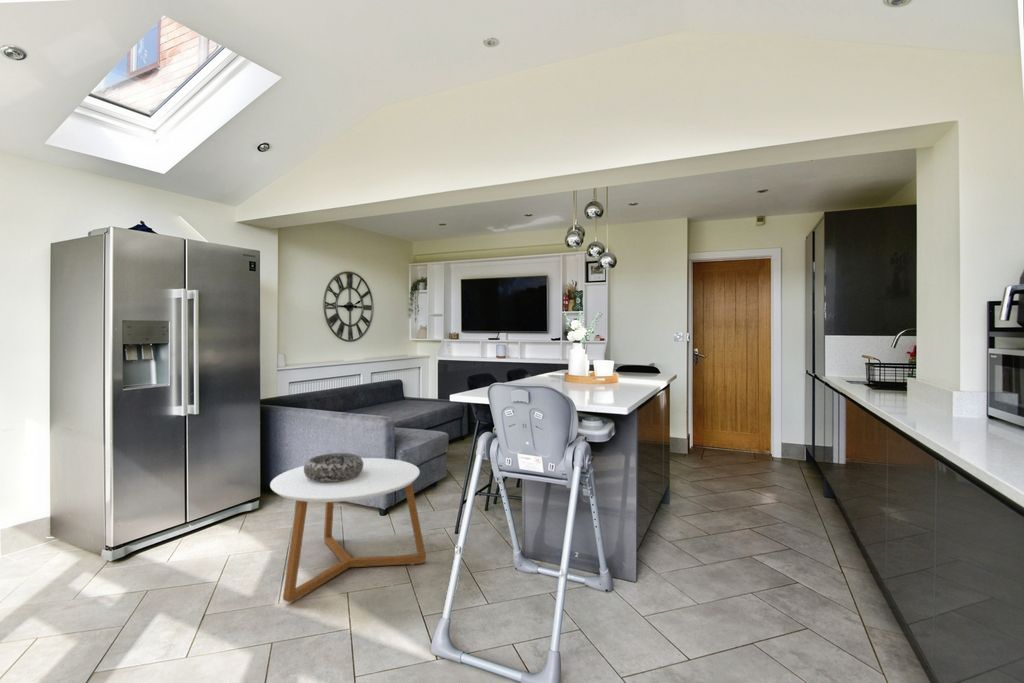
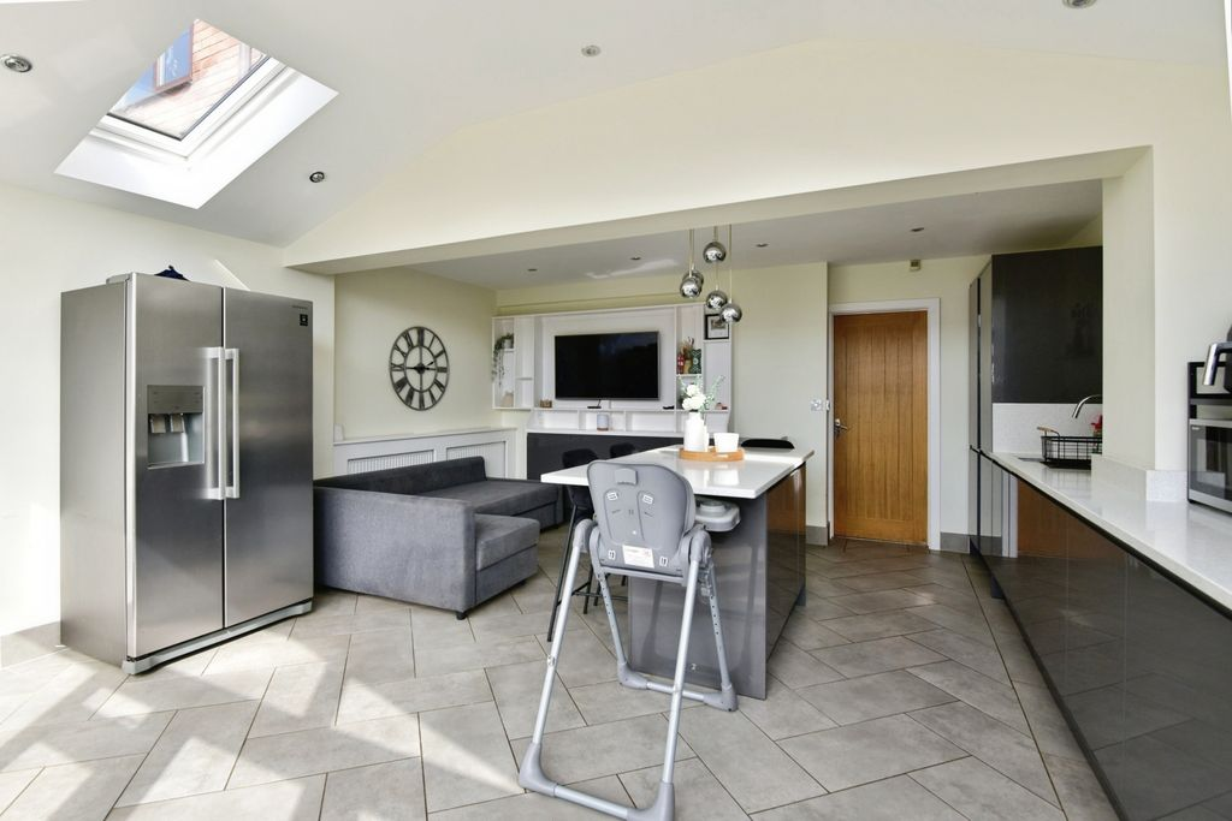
- decorative bowl (334, 466)
- coffee table (332, 522)
